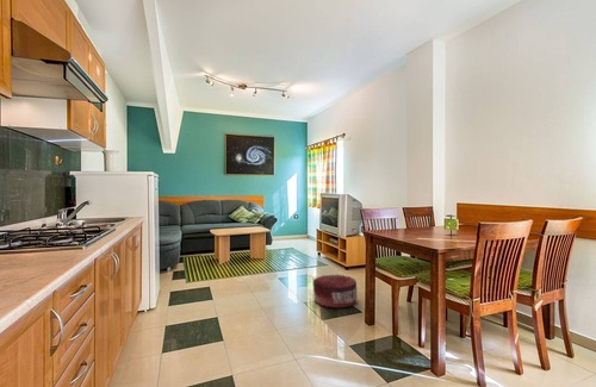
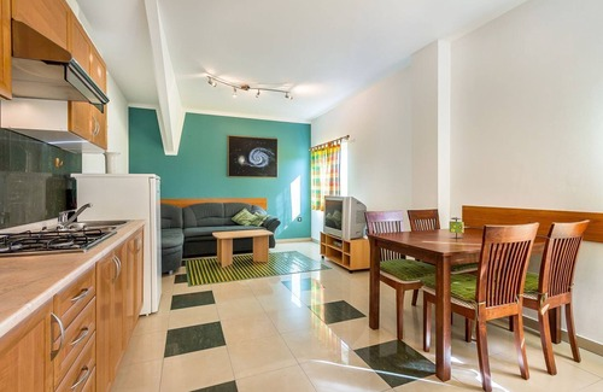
- pouf (335, 288)
